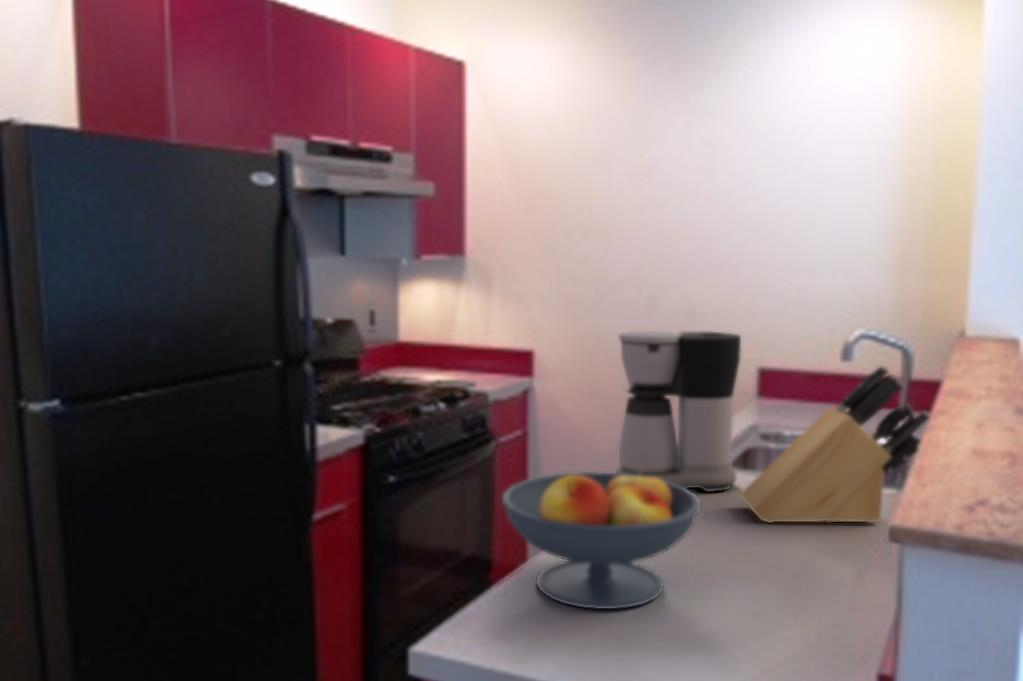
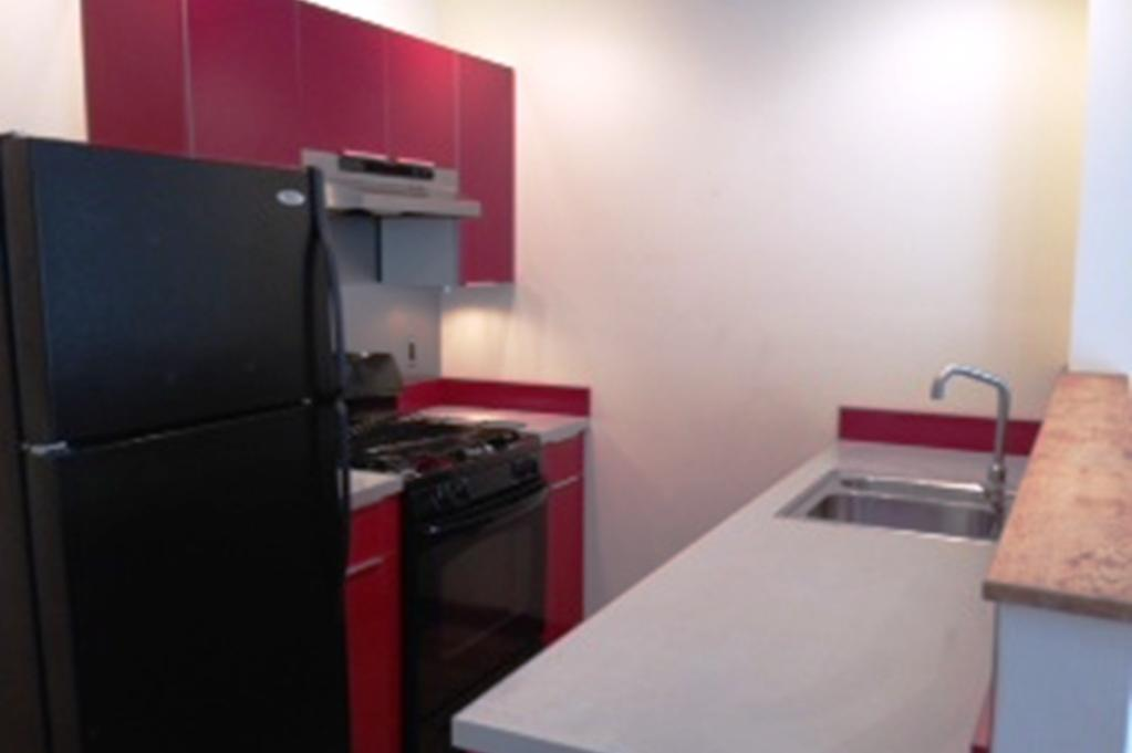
- fruit bowl (600, 525)
- coffee maker (678, 406)
- knife block (833, 442)
